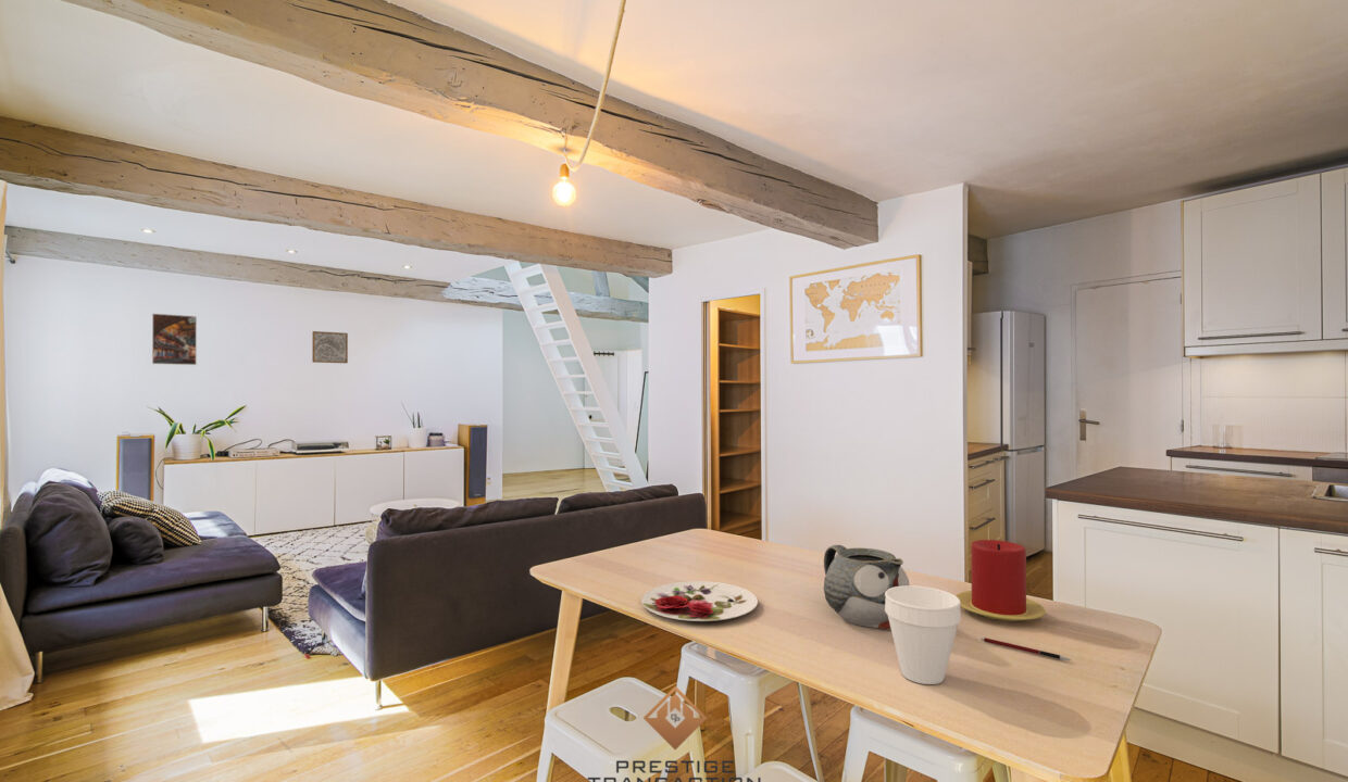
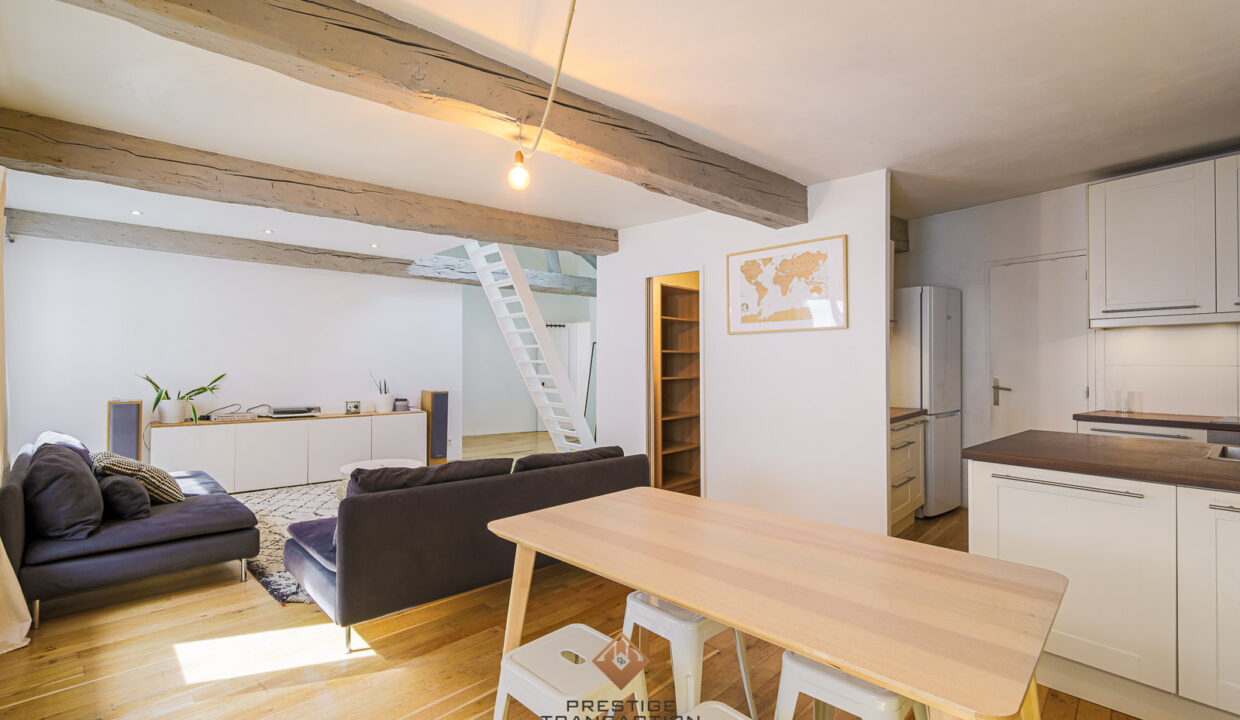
- teapot (861, 580)
- wall art (329, 346)
- plate (699, 598)
- candle (998, 578)
- pen (1024, 648)
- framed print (174, 339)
- cup (922, 635)
